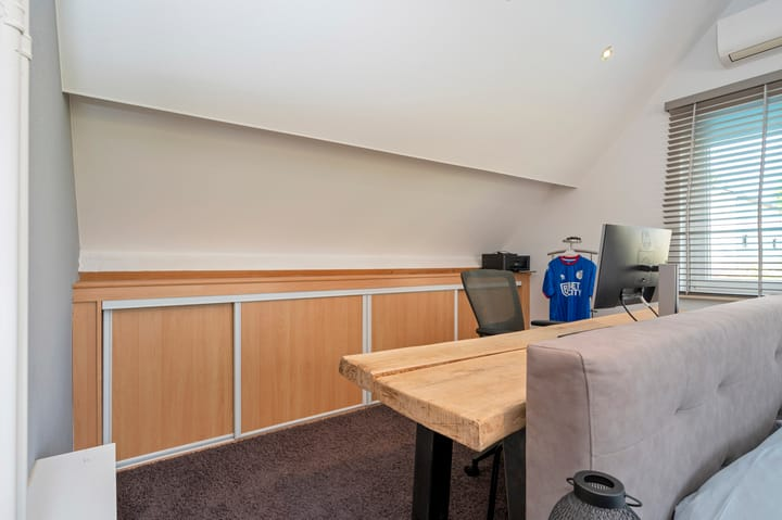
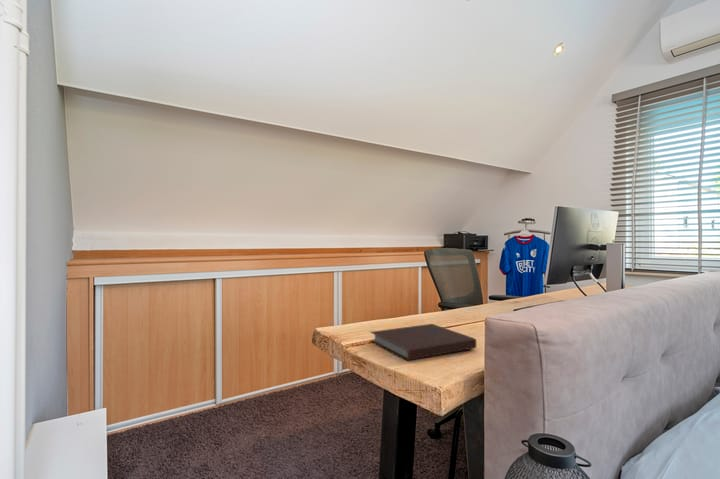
+ notebook (421, 340)
